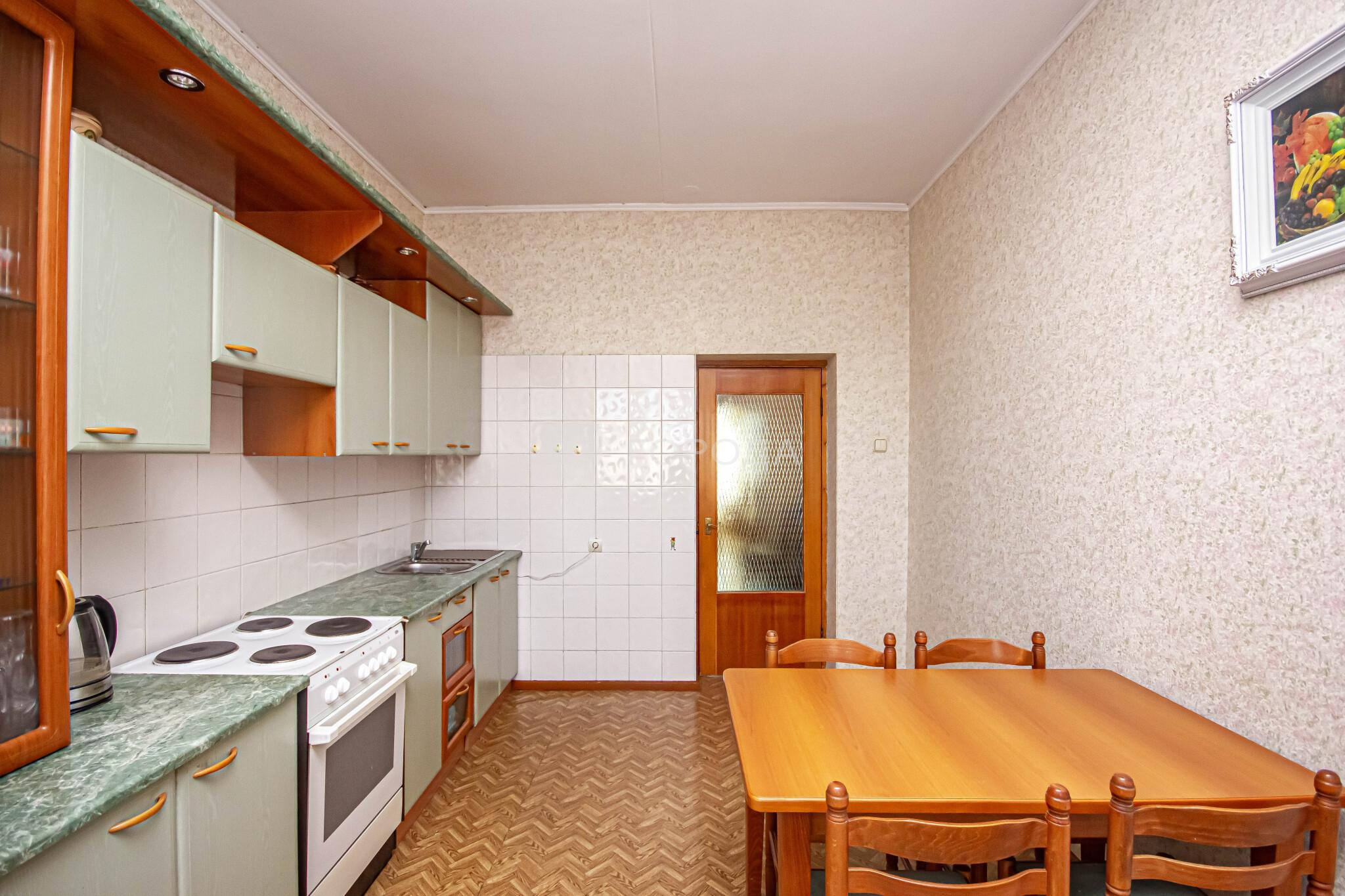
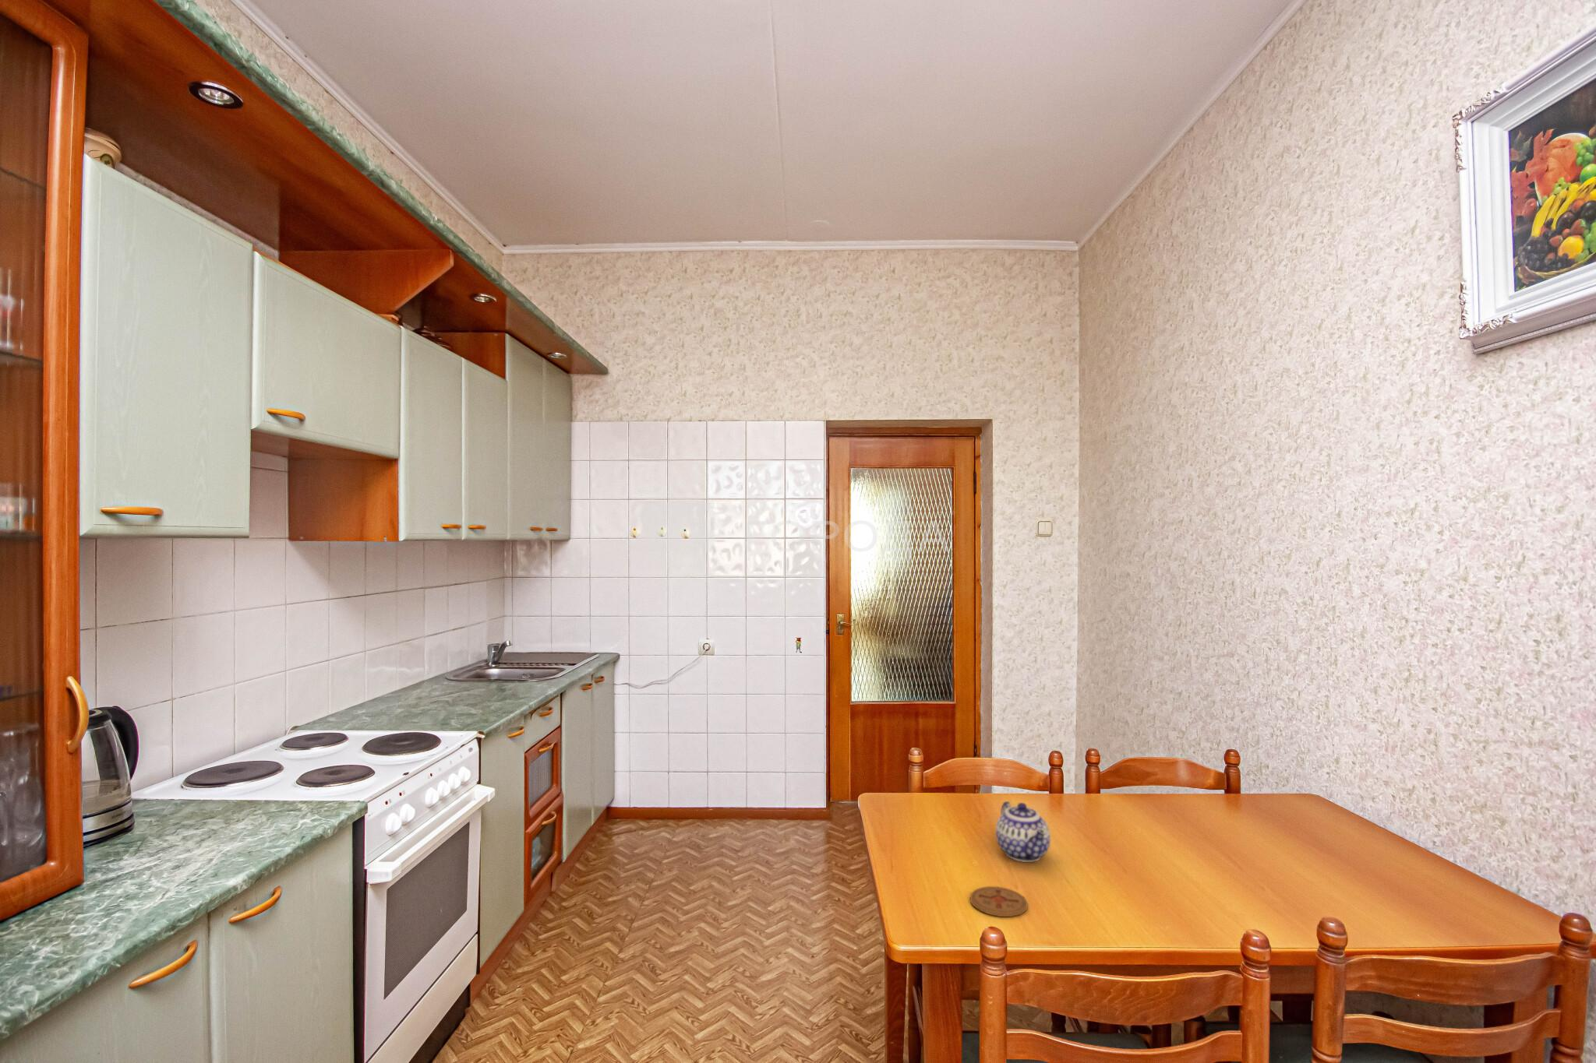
+ coaster (998, 900)
+ teapot (1023, 828)
